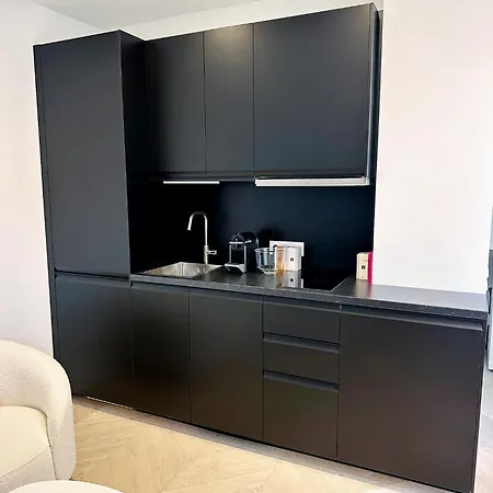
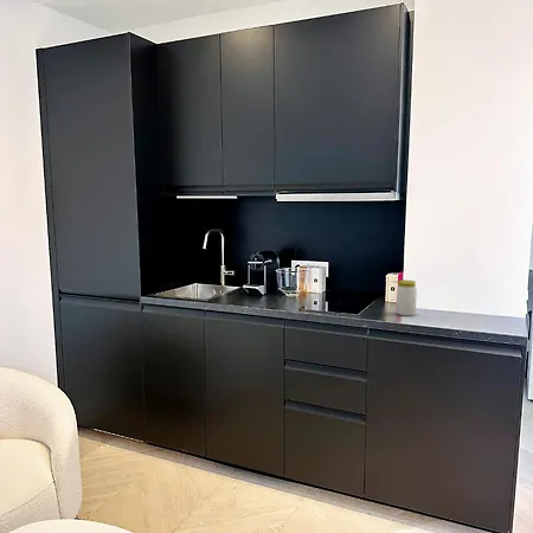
+ jar (406, 297)
